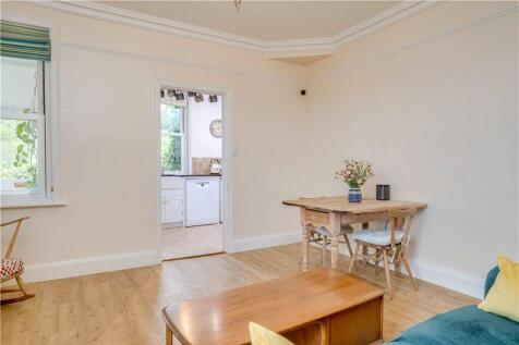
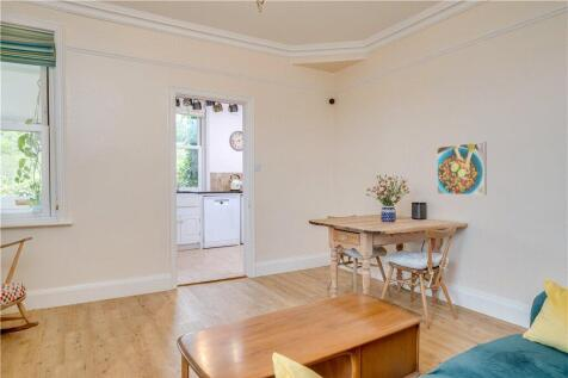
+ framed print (459, 169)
